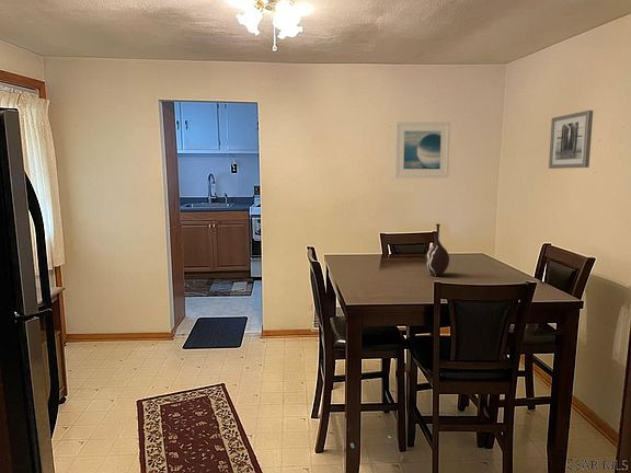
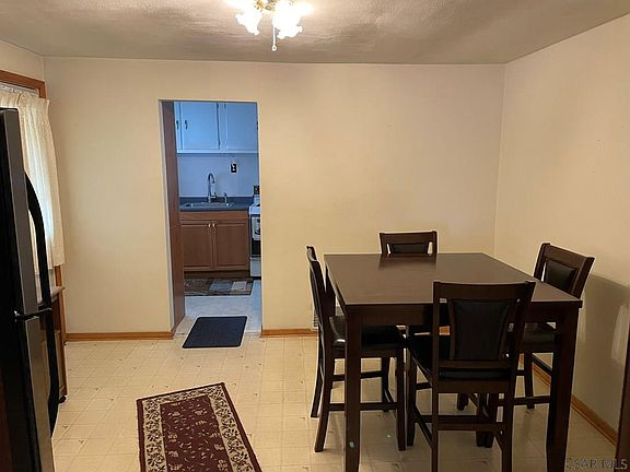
- vase (437, 250)
- wall art (569, 141)
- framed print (422, 150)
